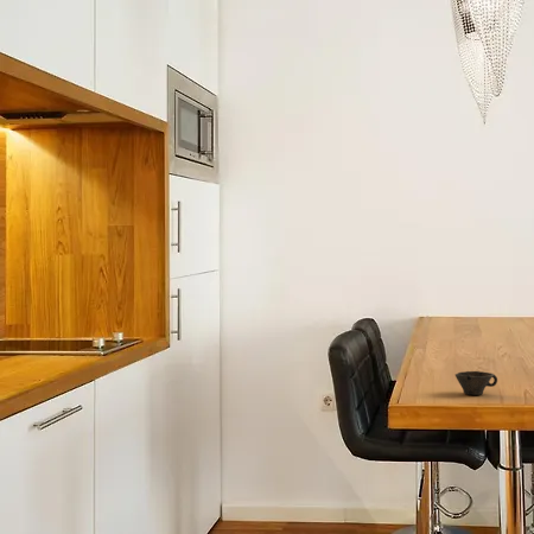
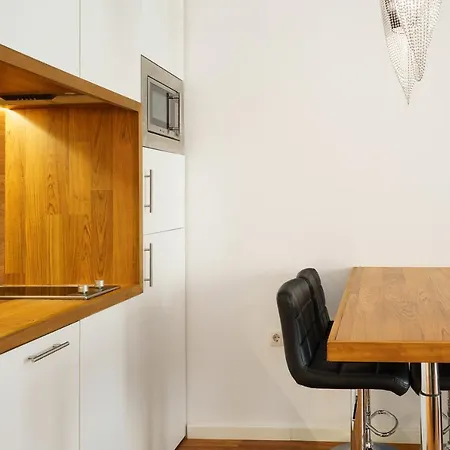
- cup (476, 383)
